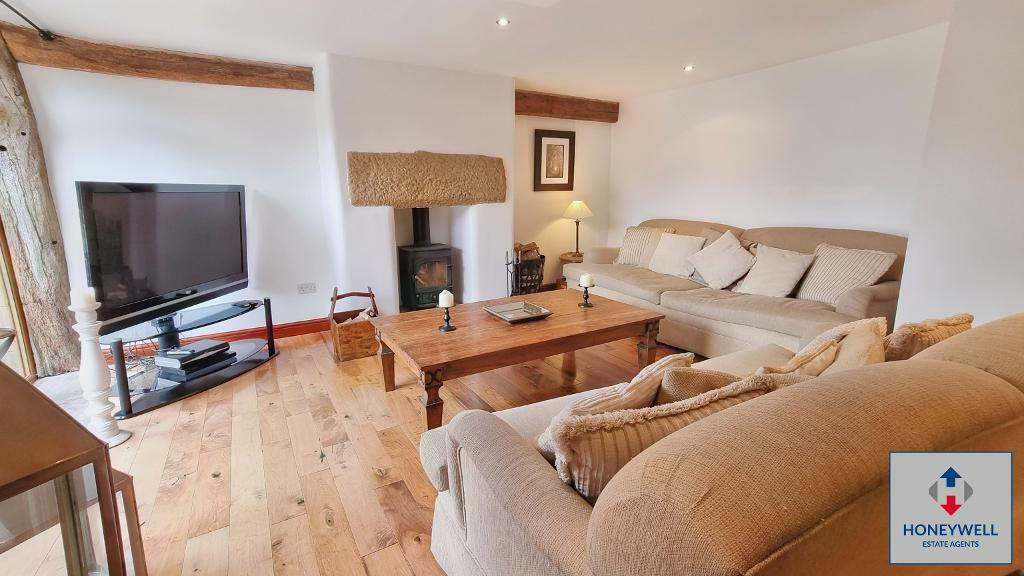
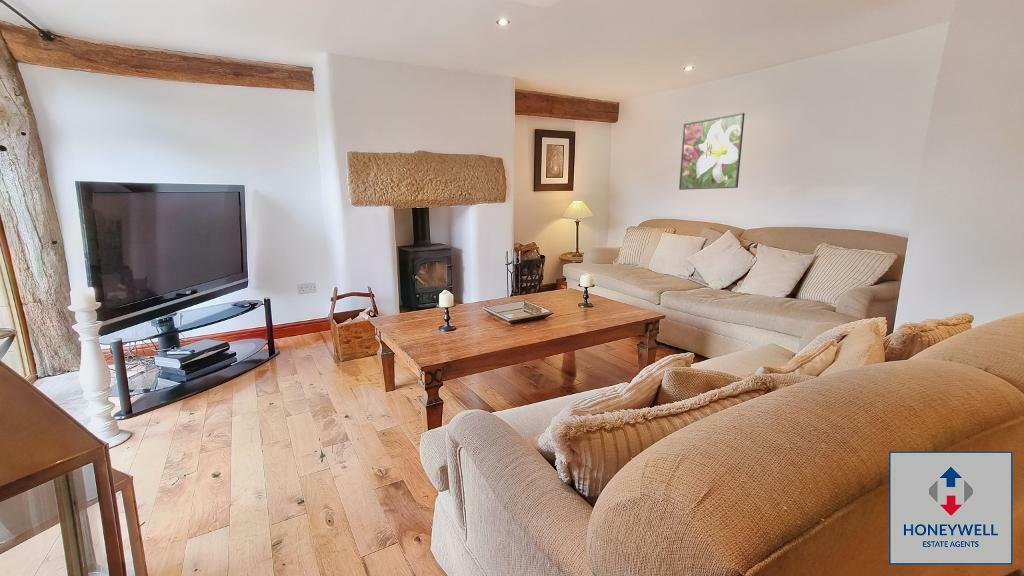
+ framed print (709, 154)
